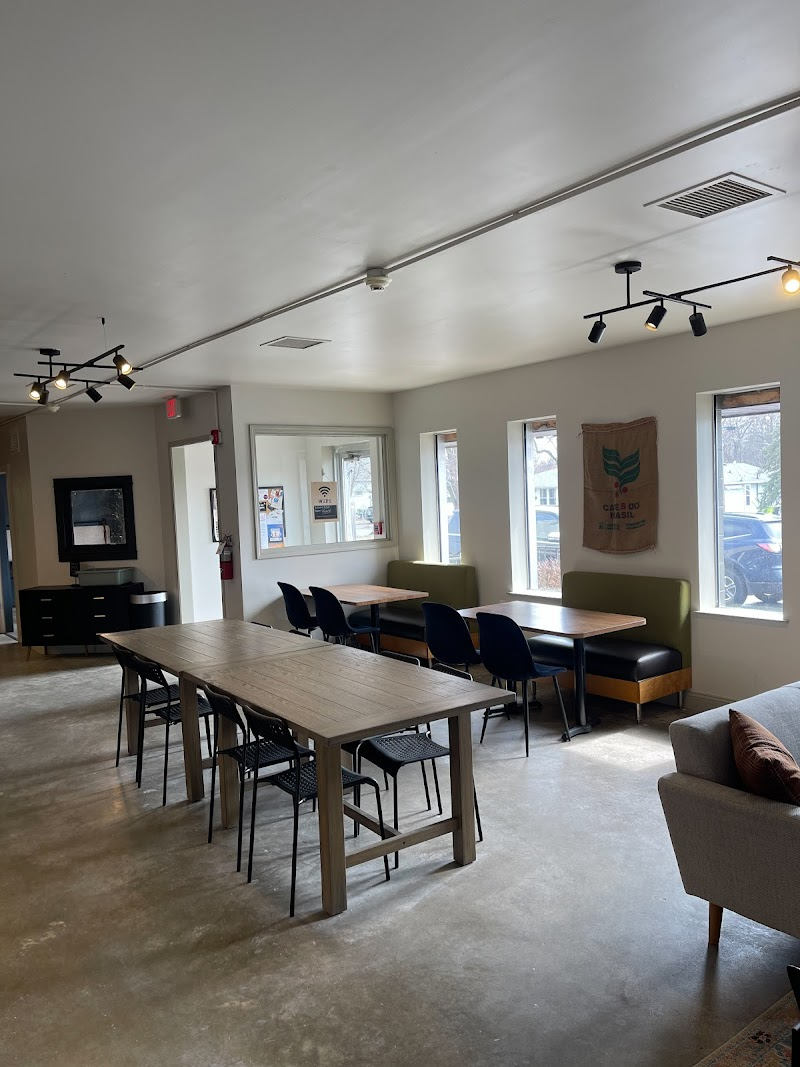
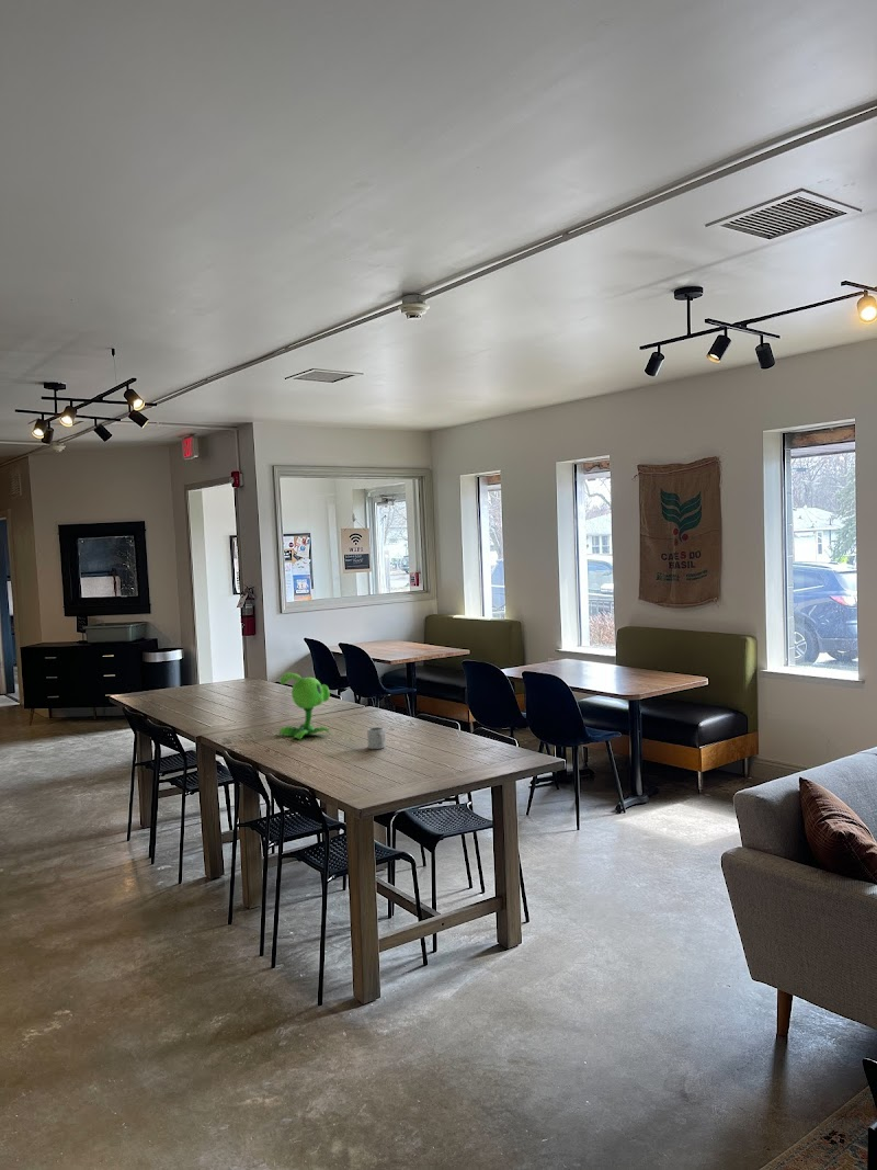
+ flower (304, 703)
+ cup (377, 738)
